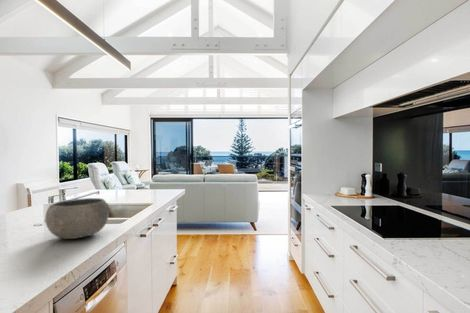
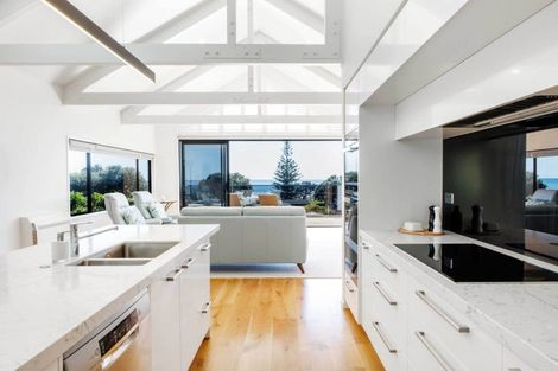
- bowl (79, 218)
